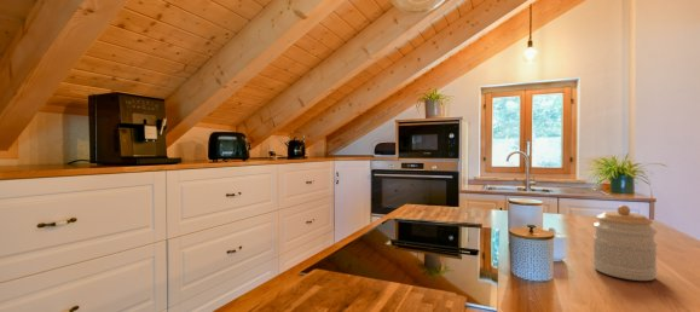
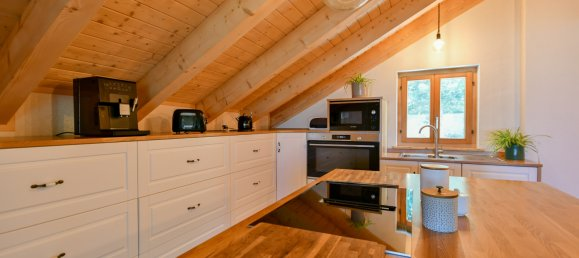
- jar (623, 238)
